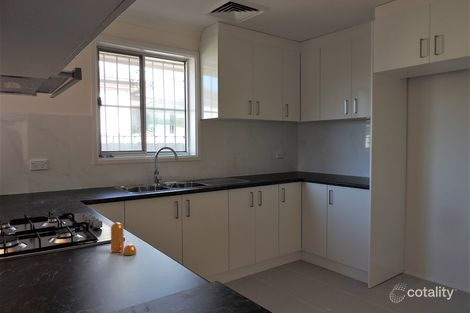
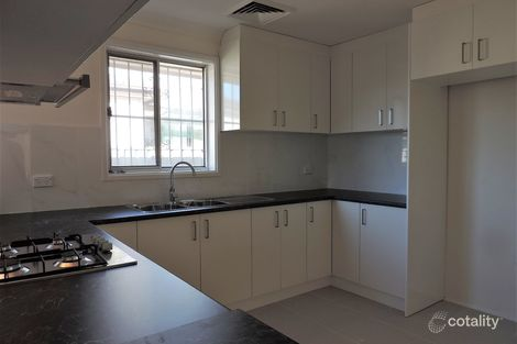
- pepper shaker (123, 237)
